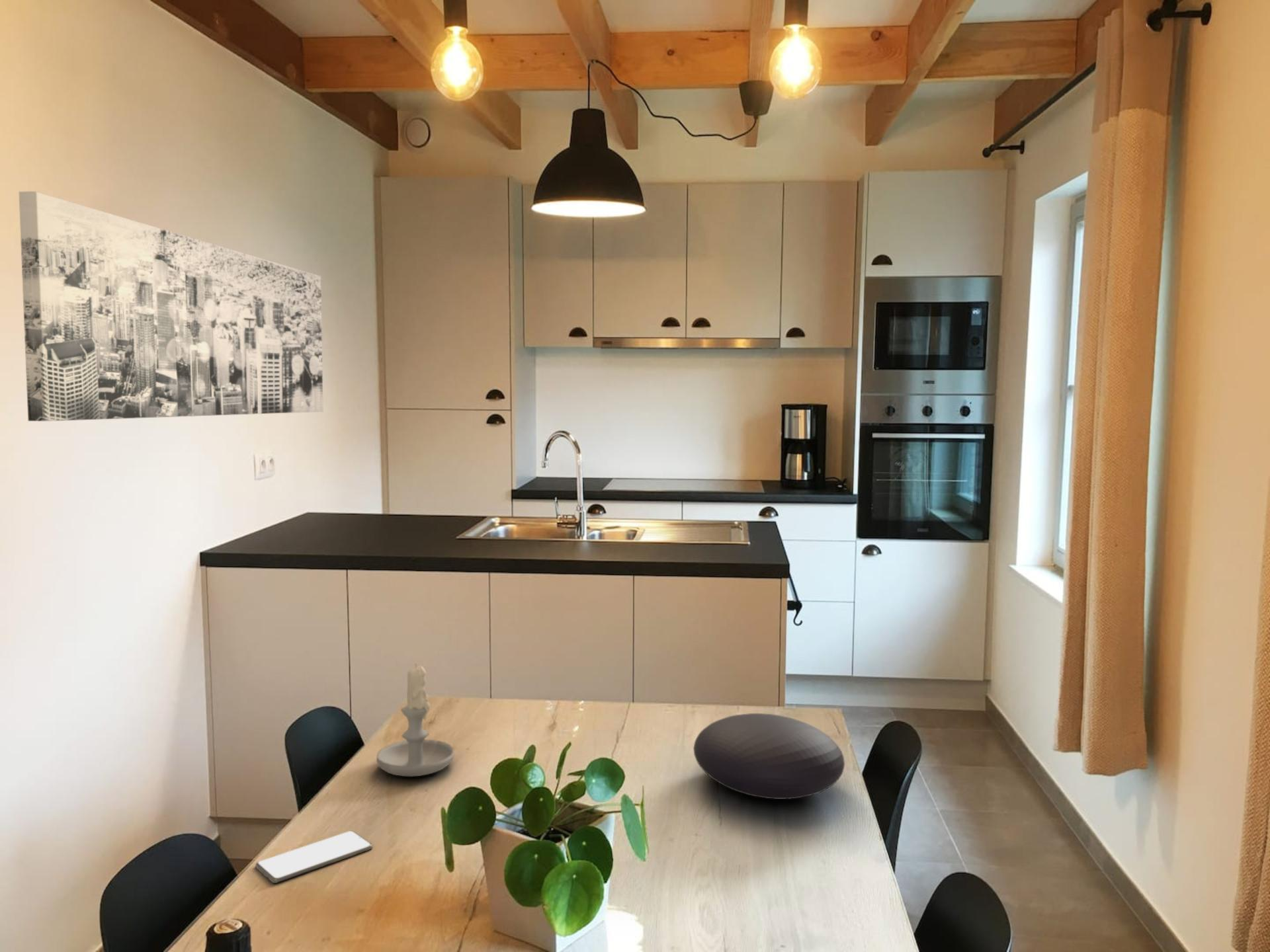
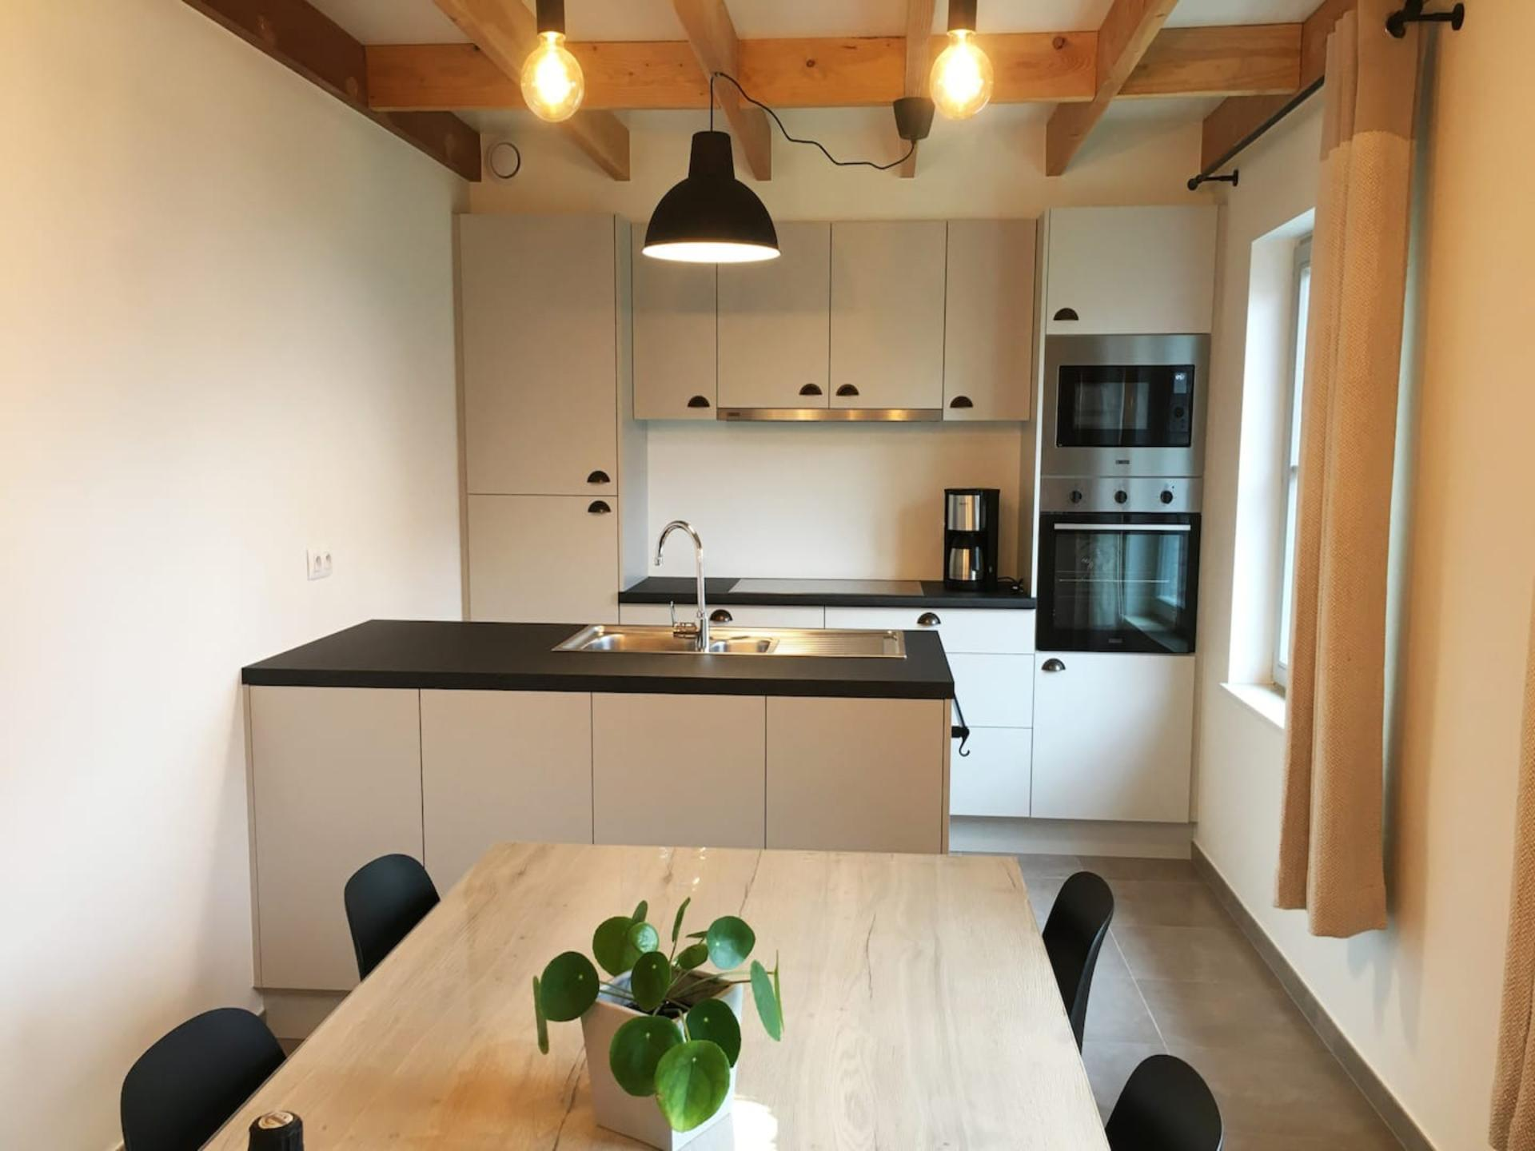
- candle (415, 716)
- plate (767, 754)
- wall art (210, 330)
- smartphone (315, 855)
